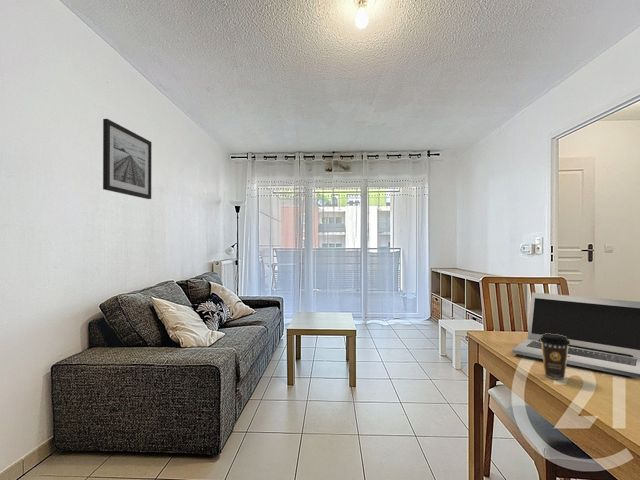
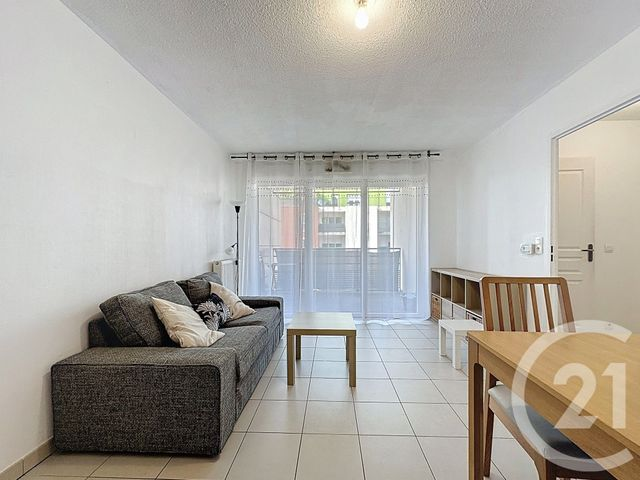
- wall art (129, 163)
- laptop (578, 328)
- coffee cup (554, 355)
